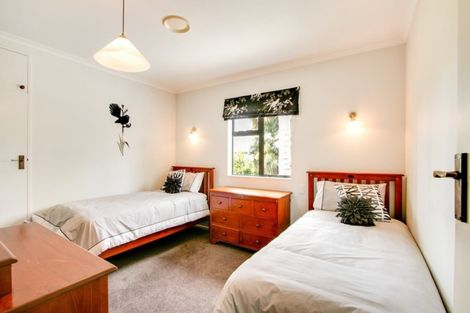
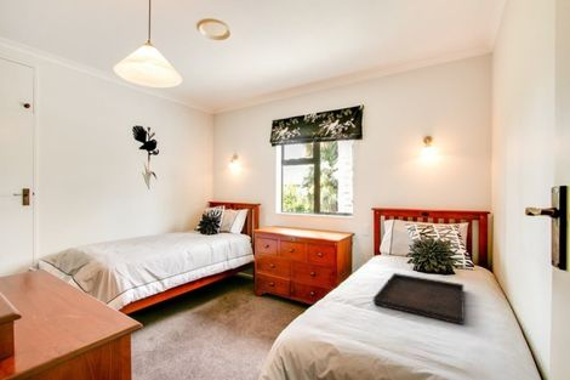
+ serving tray (421, 294)
